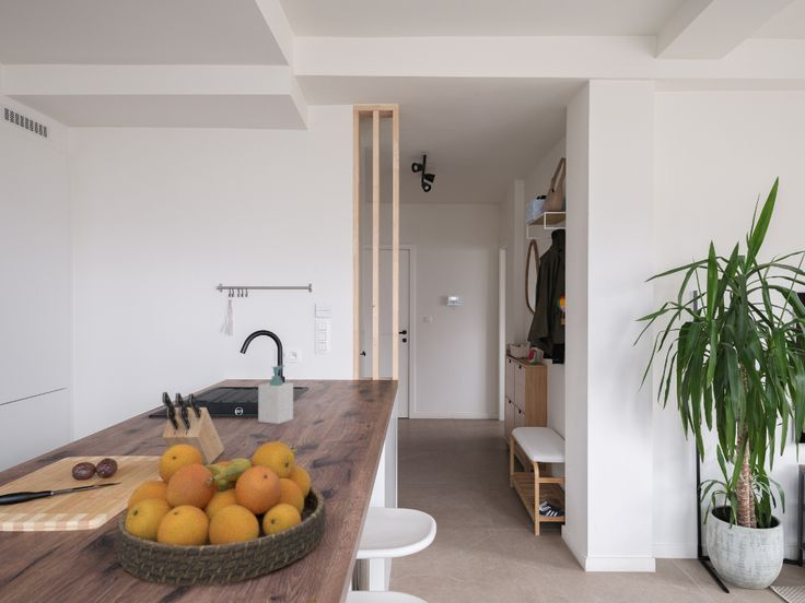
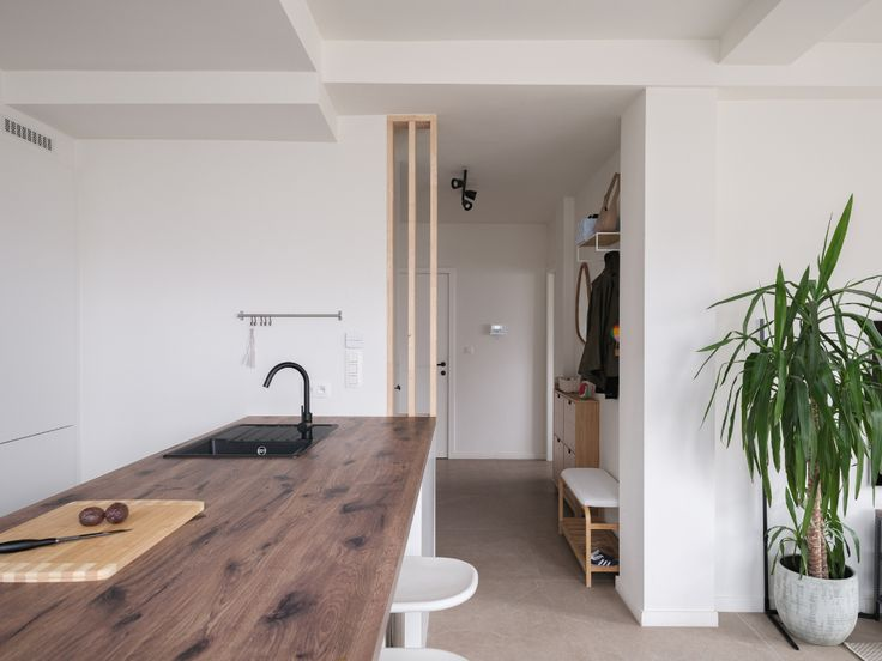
- soap bottle (276, 393)
- knife block (192, 425)
- fruit bowl (226, 492)
